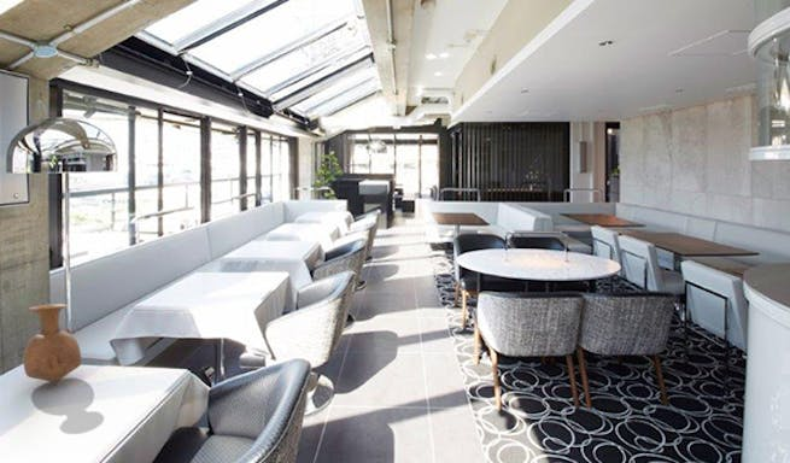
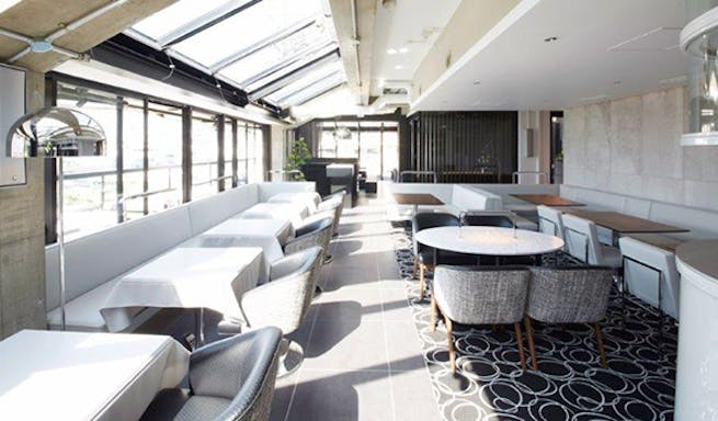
- vase (52, 344)
